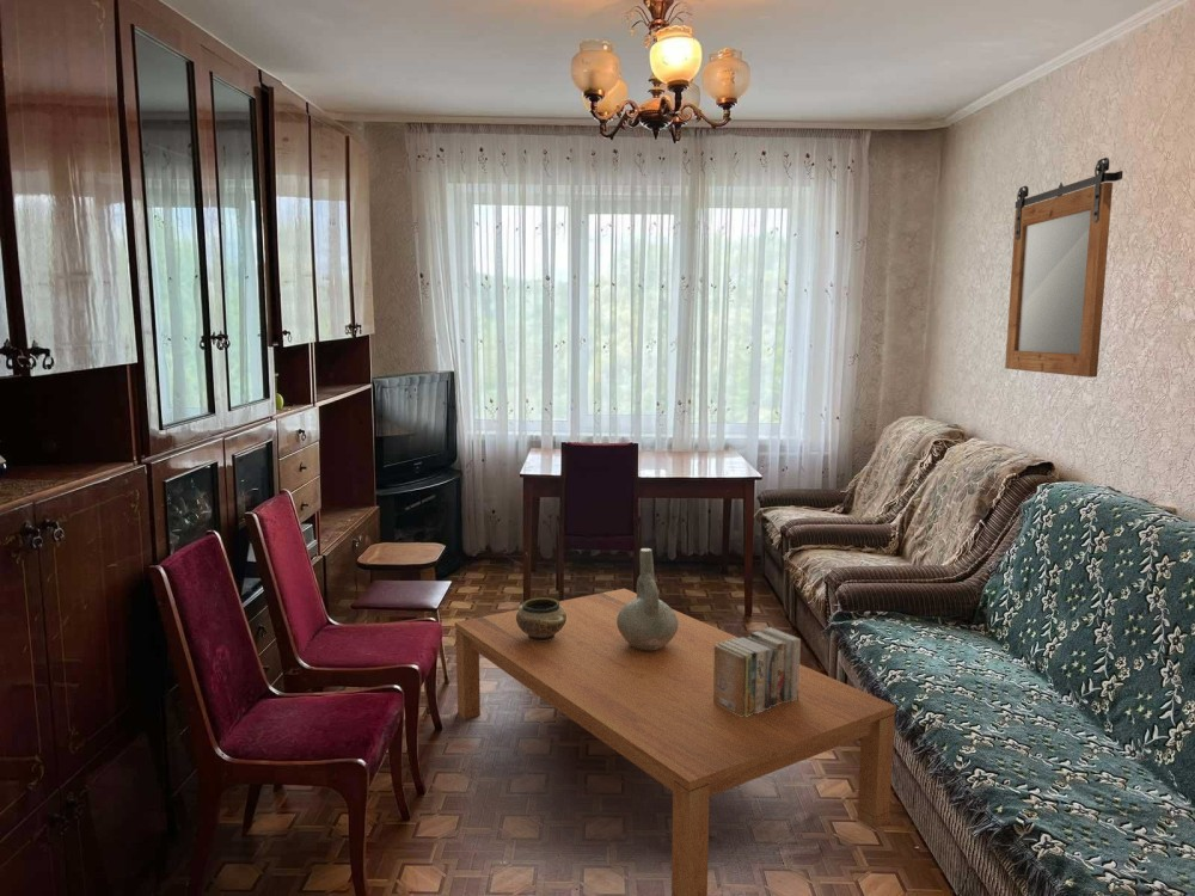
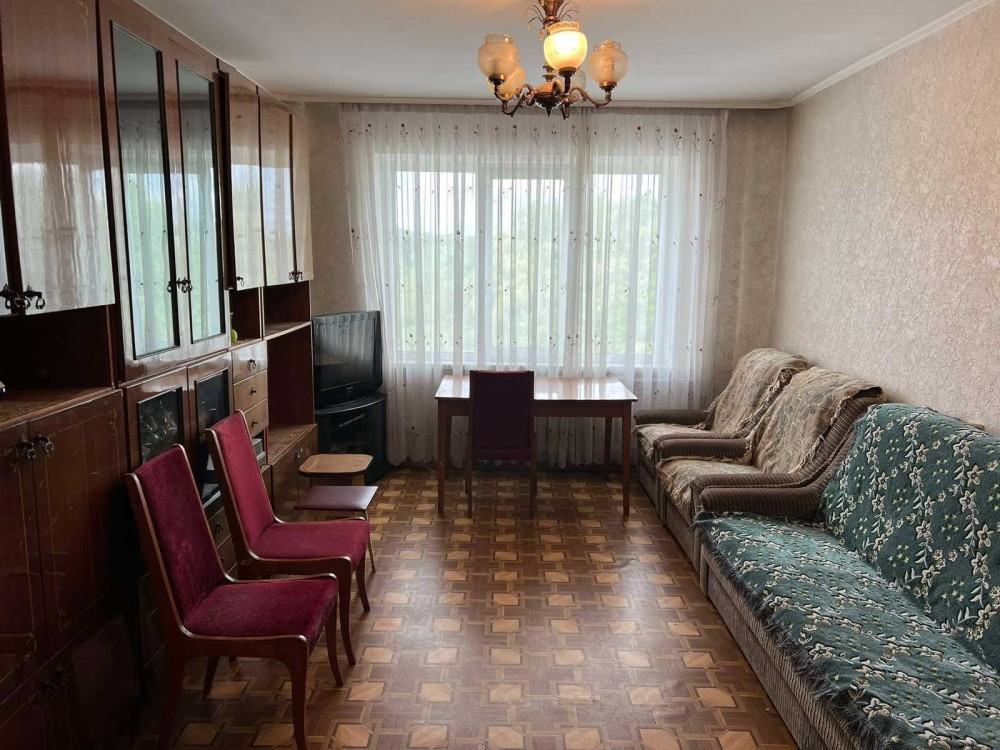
- decorative vase (648, 596)
- mirror (1052, 275)
- ceramic bowl (540, 619)
- coffee table (646, 711)
- books (756, 669)
